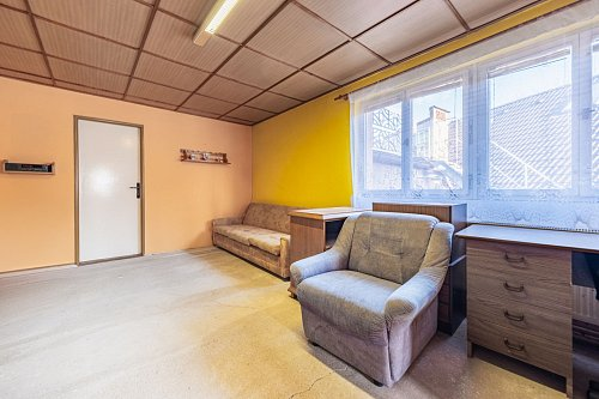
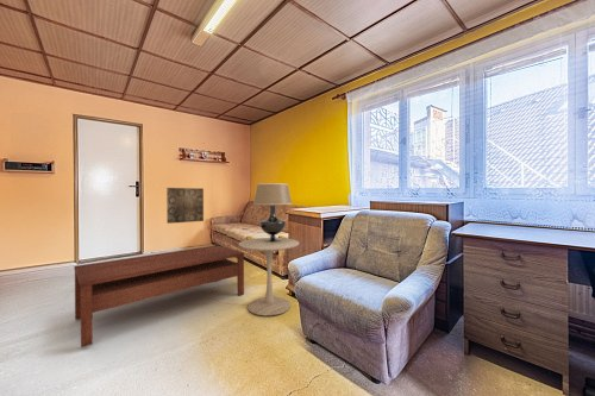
+ wall art (186, 205)
+ table lamp (273, 212)
+ side table (269, 274)
+ coffee table (168, 282)
